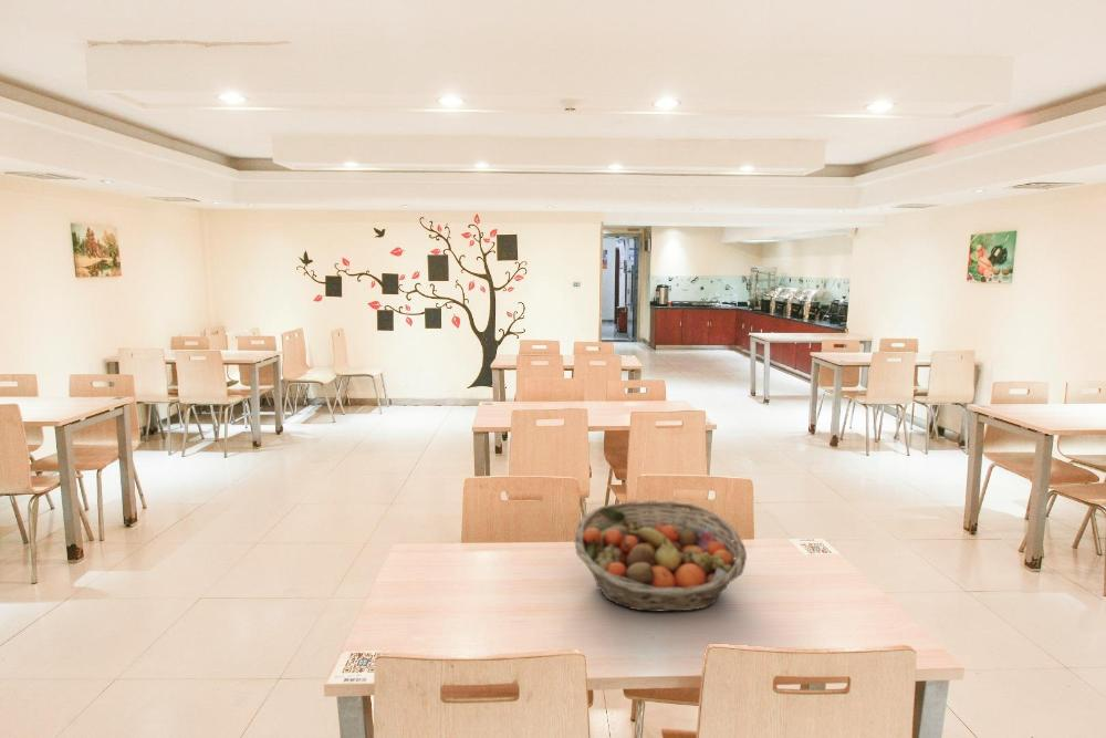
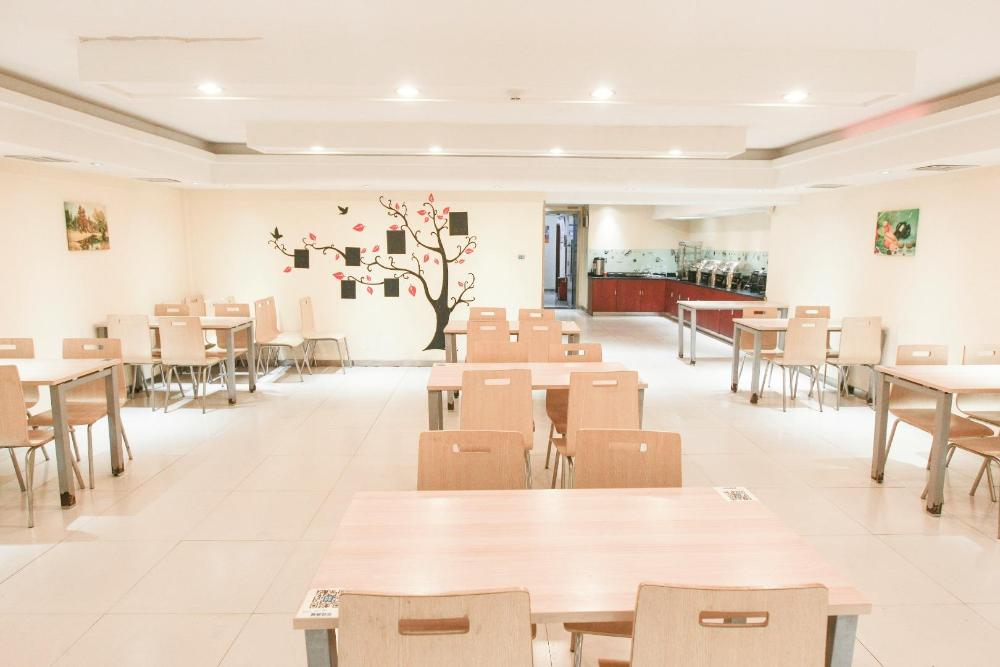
- fruit basket (658, 553)
